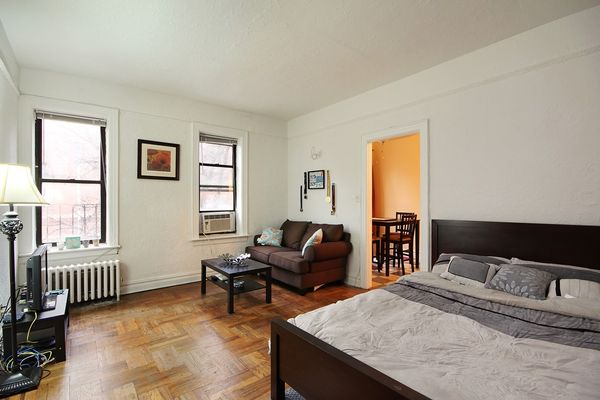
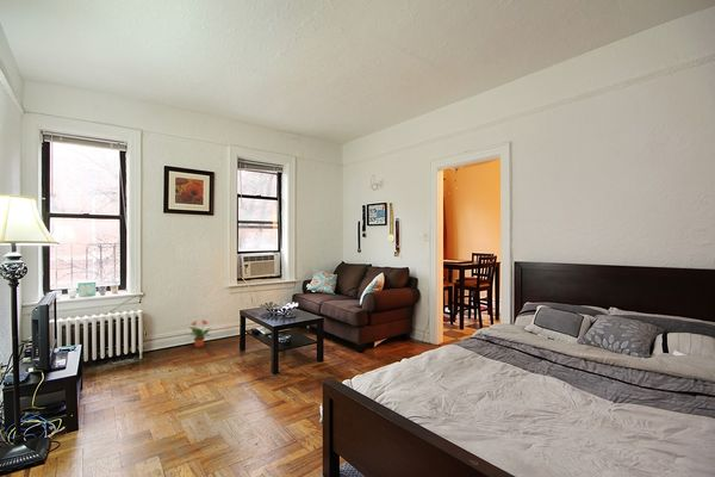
+ potted plant (199, 333)
